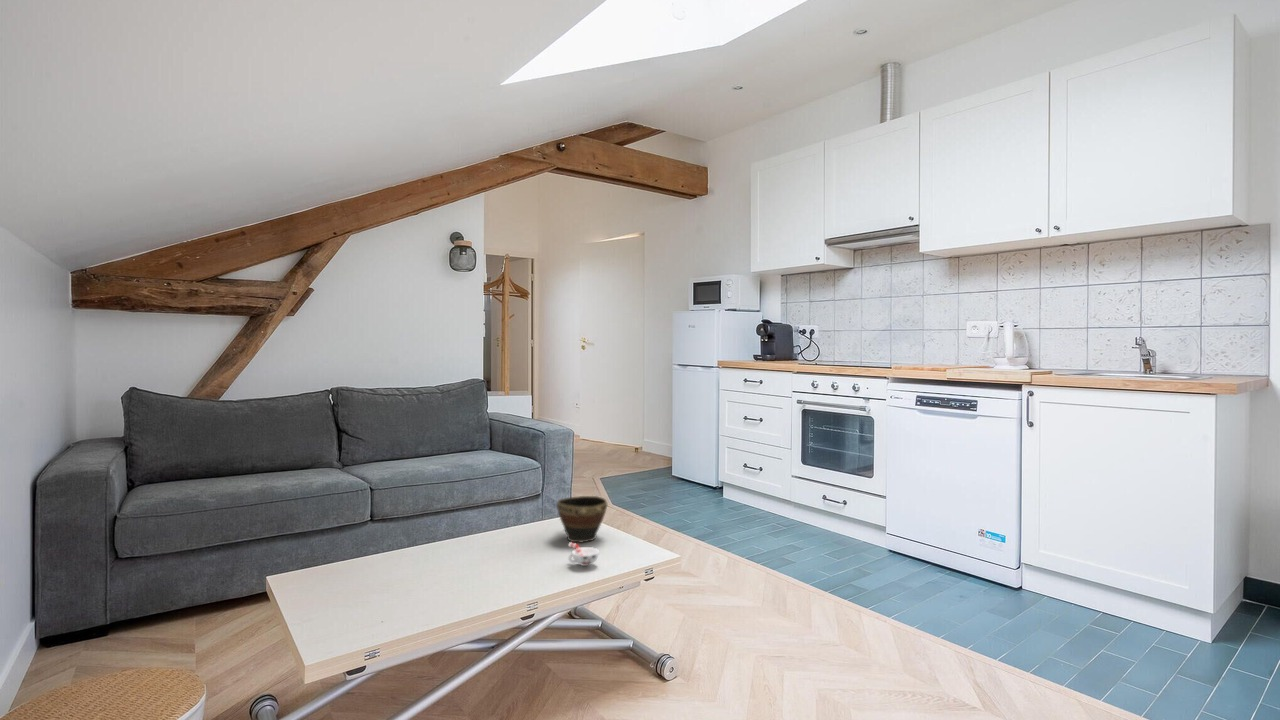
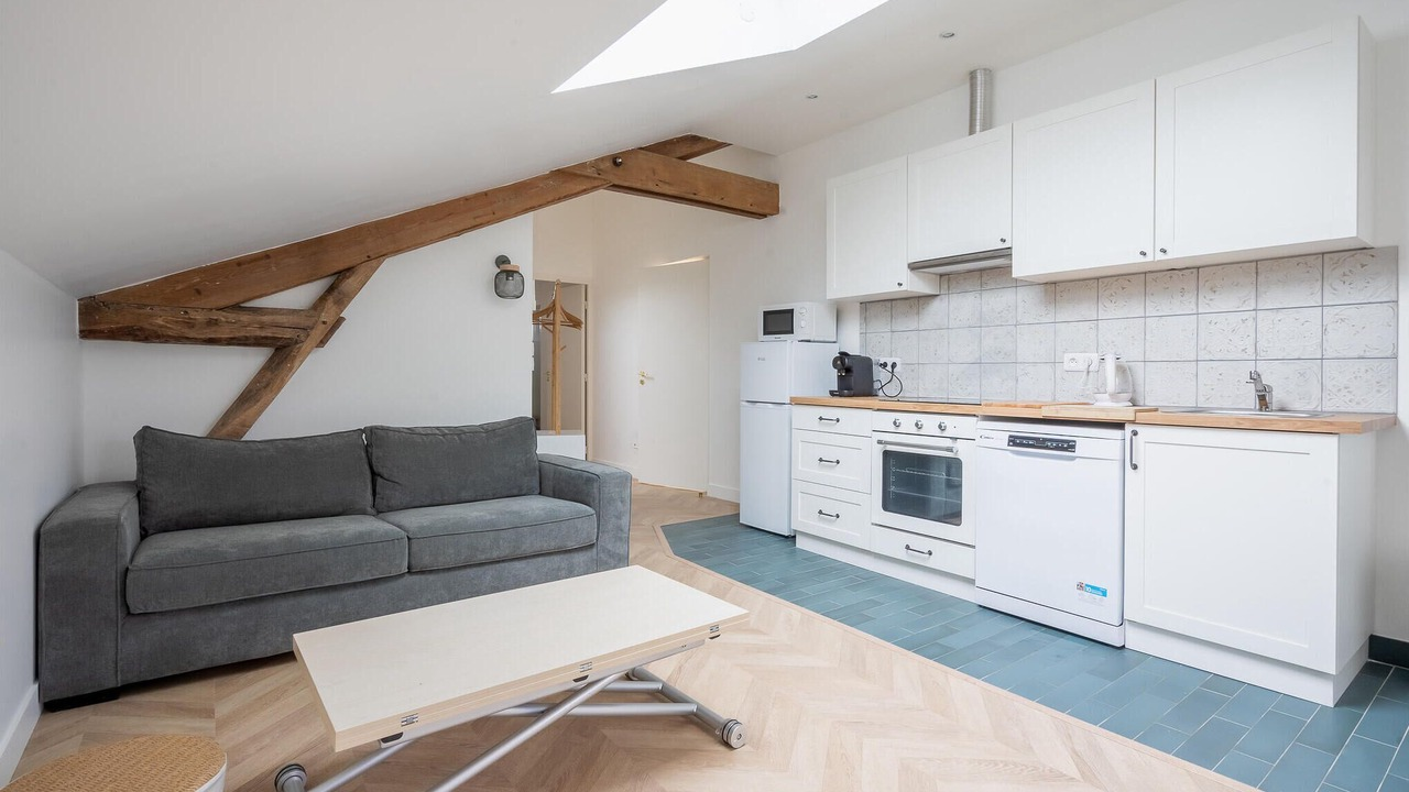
- bowl (581, 518)
- cup (583, 554)
